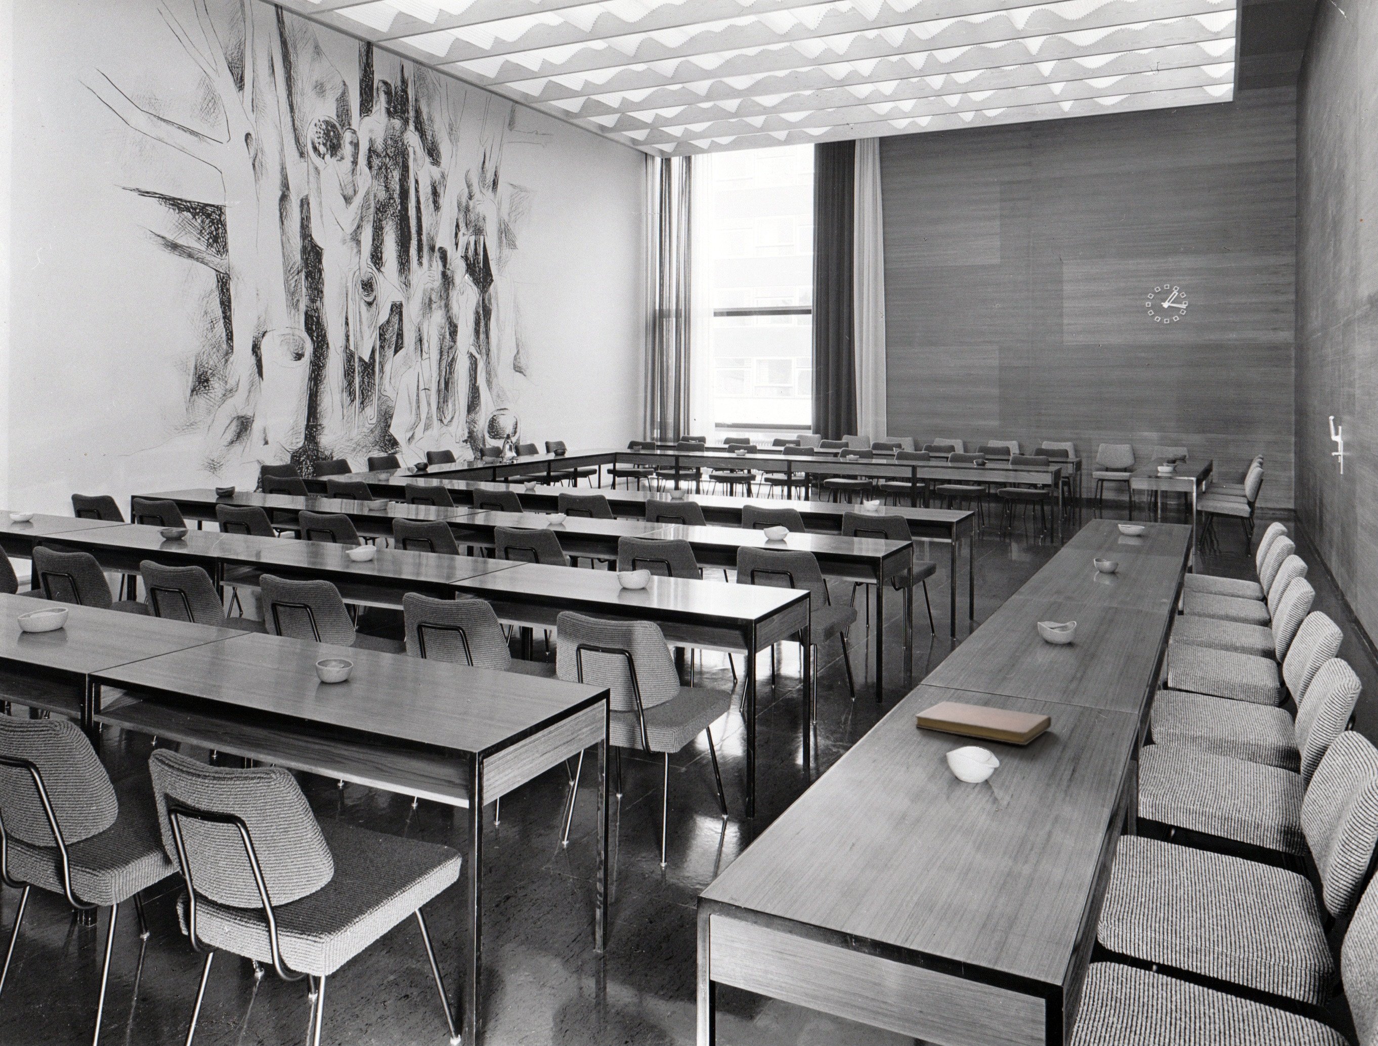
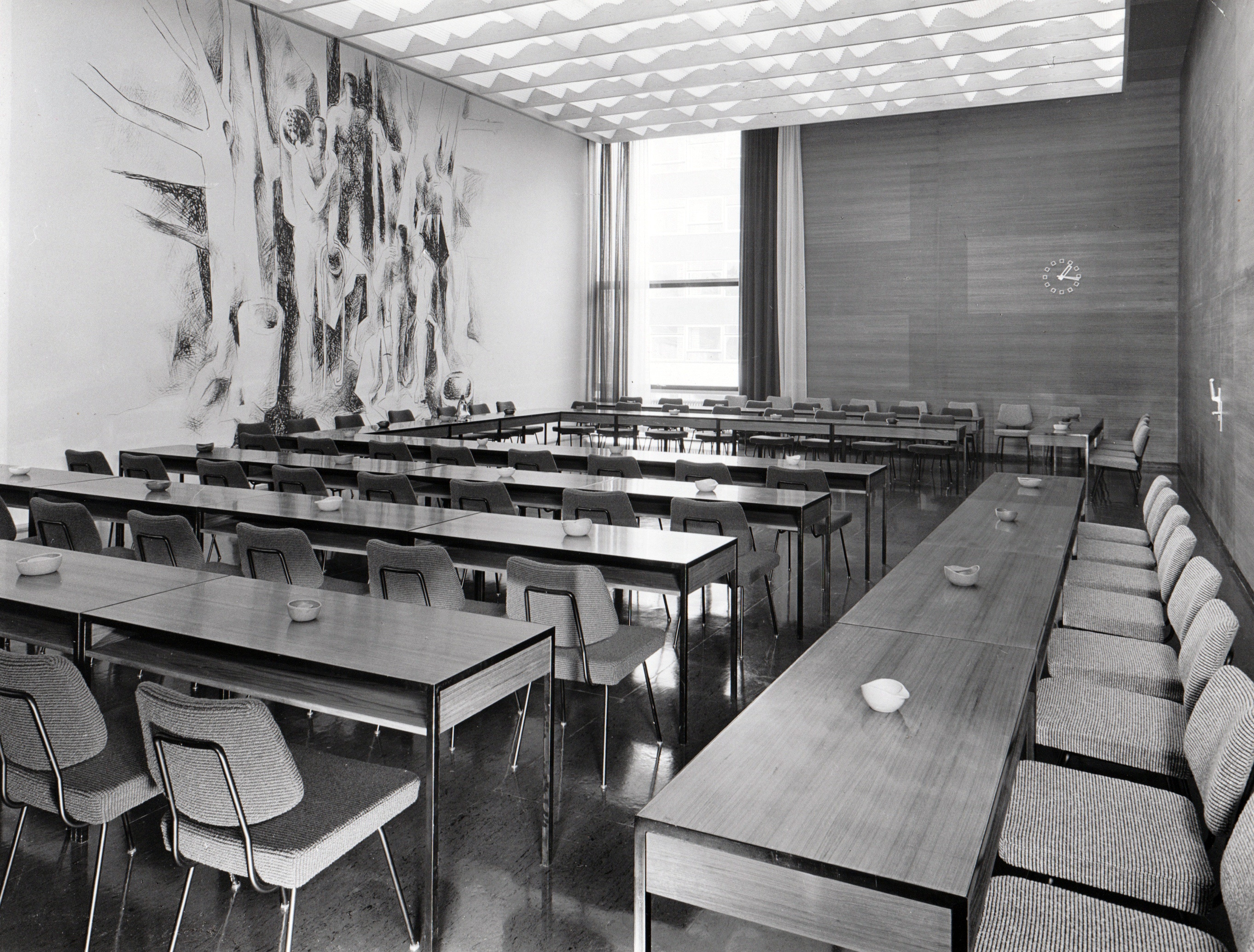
- notebook (982, 721)
